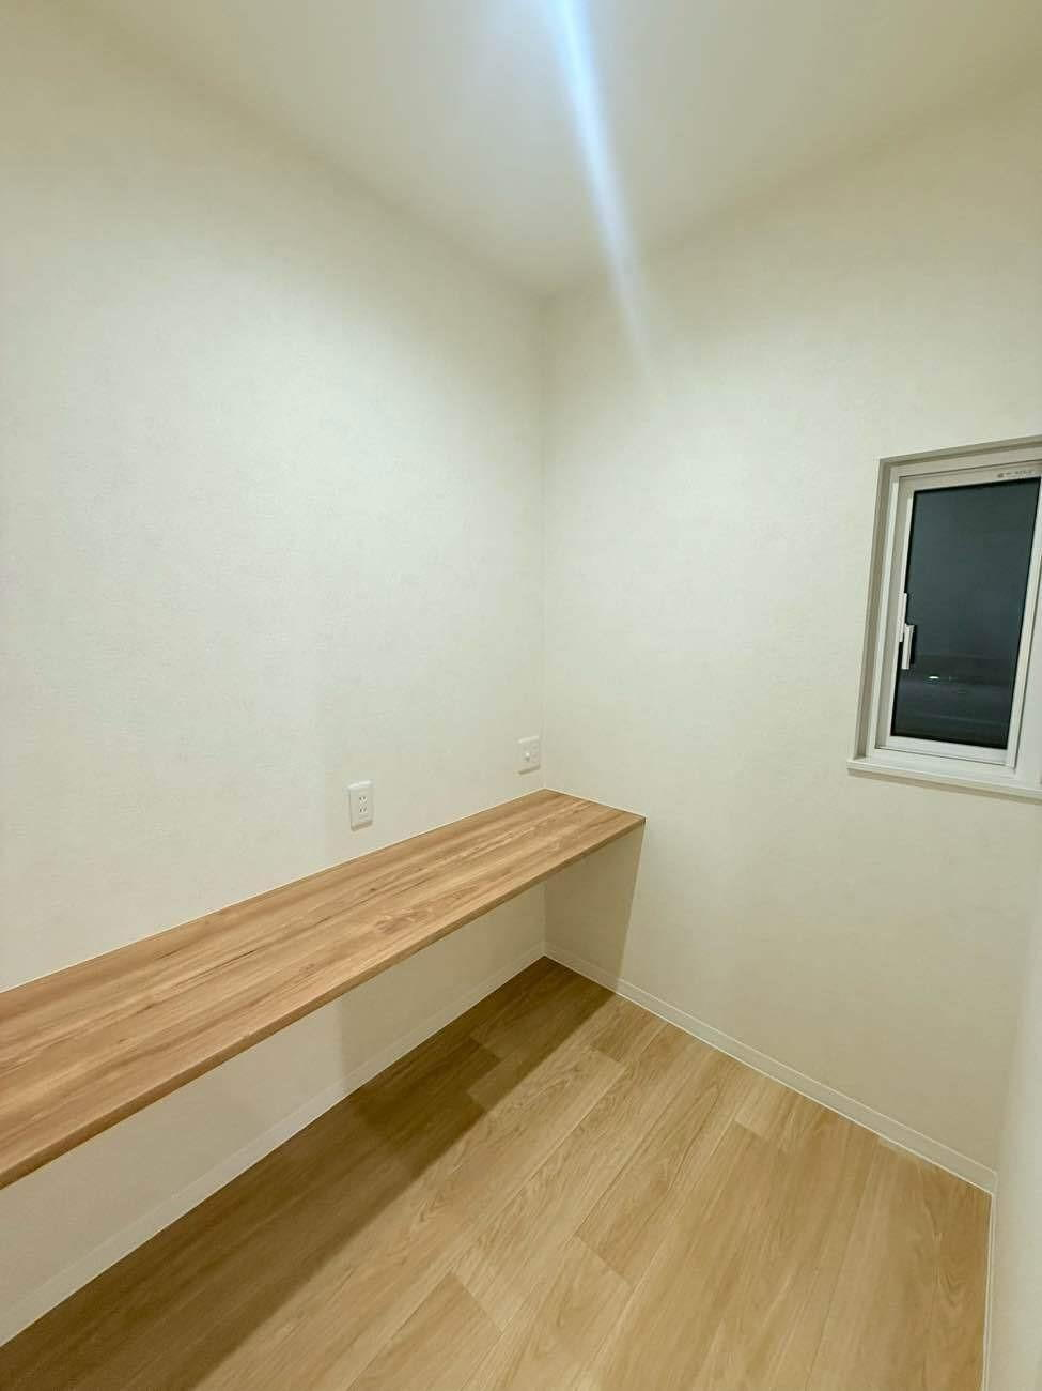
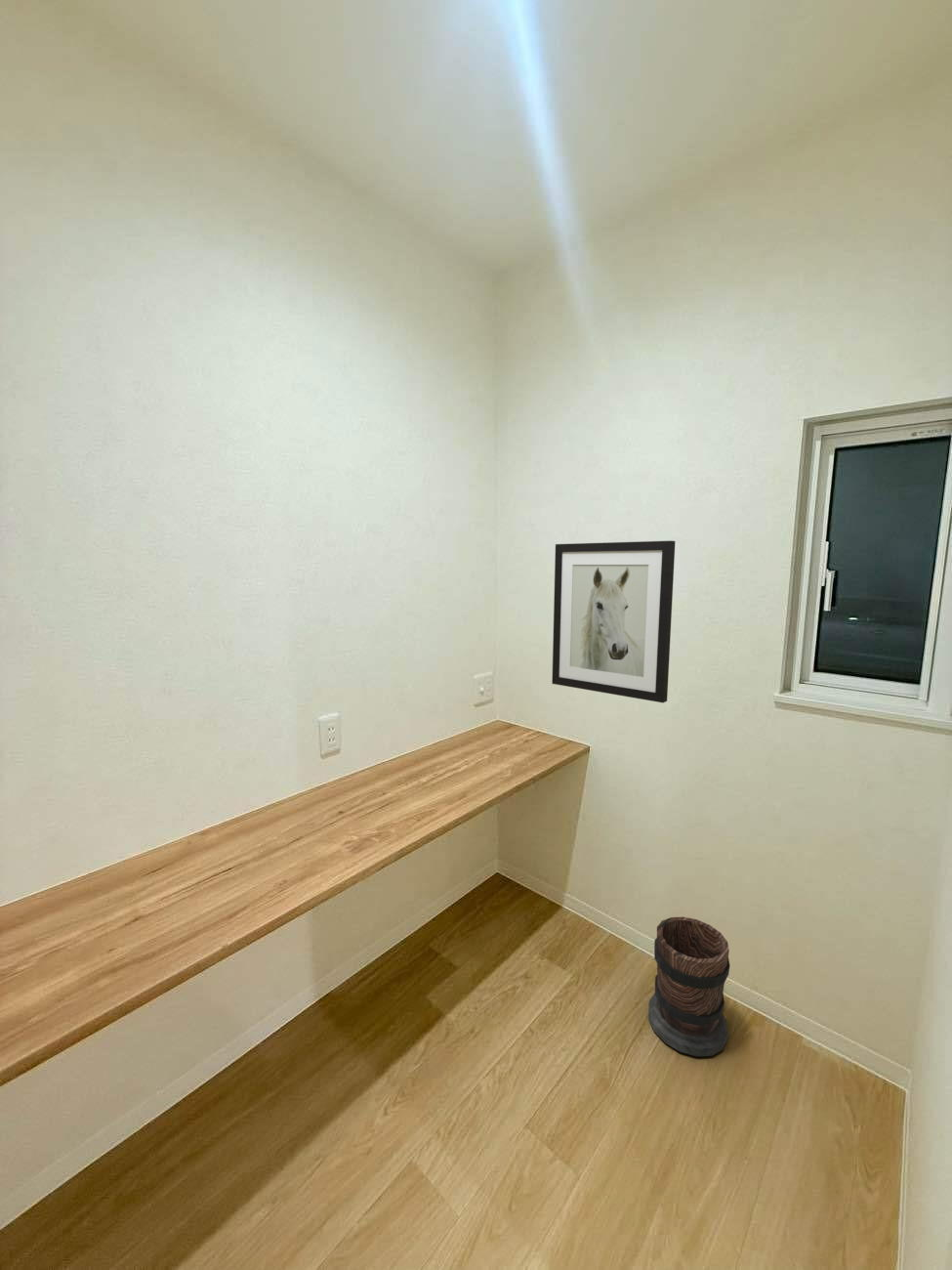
+ wooden barrel (692, 976)
+ wall art (608, 618)
